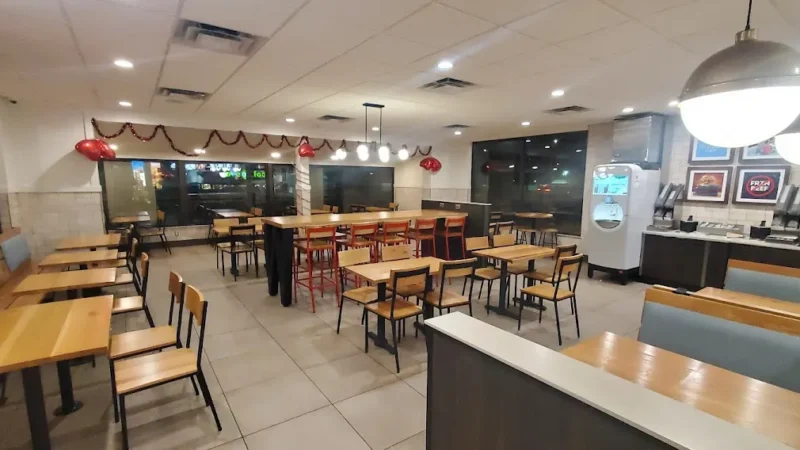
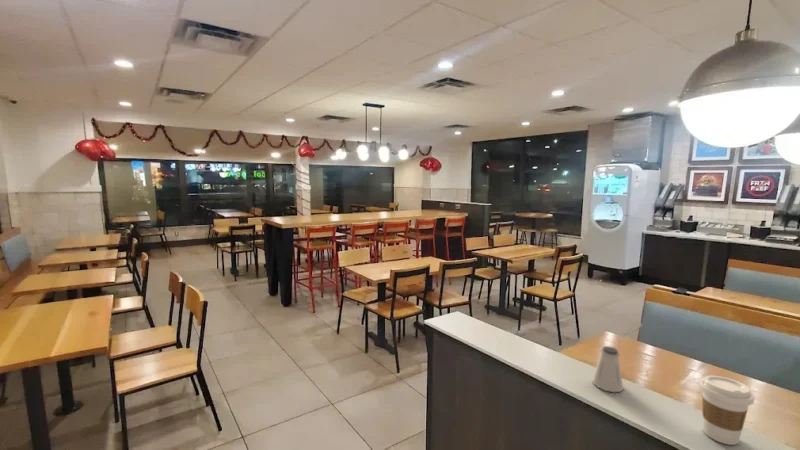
+ coffee cup (723, 409)
+ saltshaker (608, 366)
